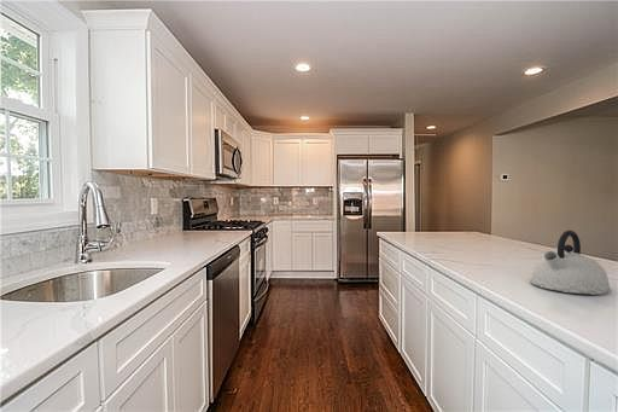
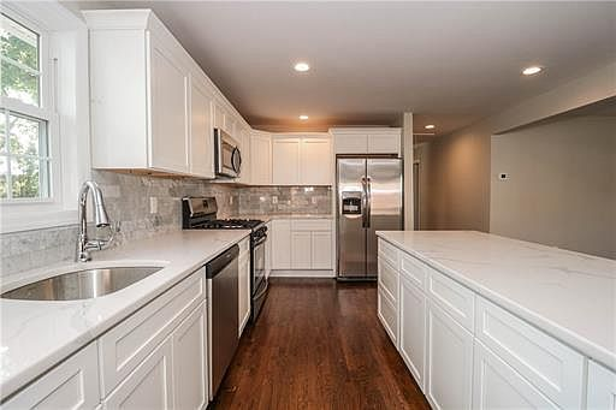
- kettle (566, 257)
